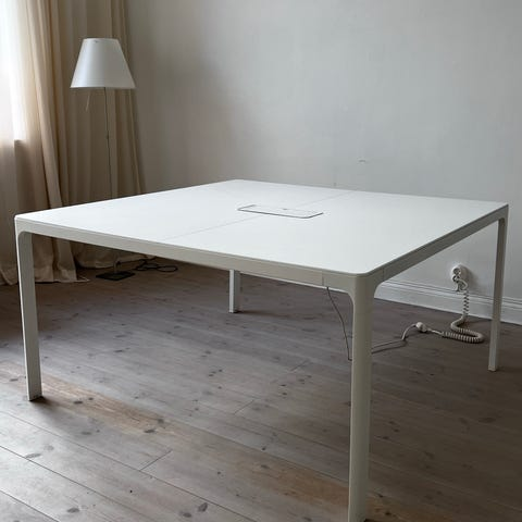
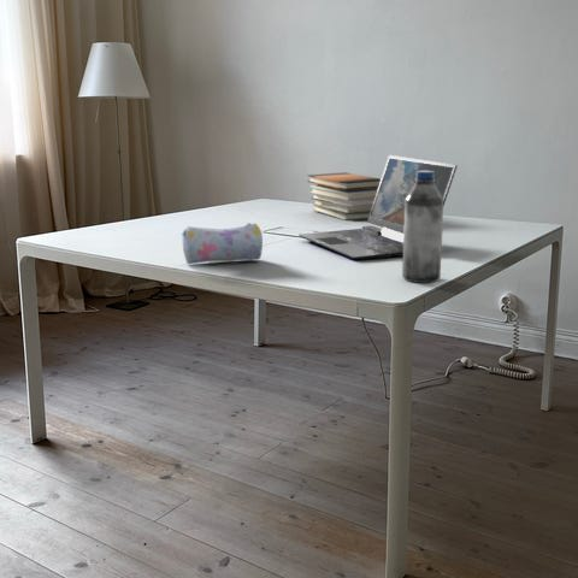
+ book stack (346, 195)
+ pencil case (223, 243)
+ water bottle (423, 225)
+ laptop (373, 204)
